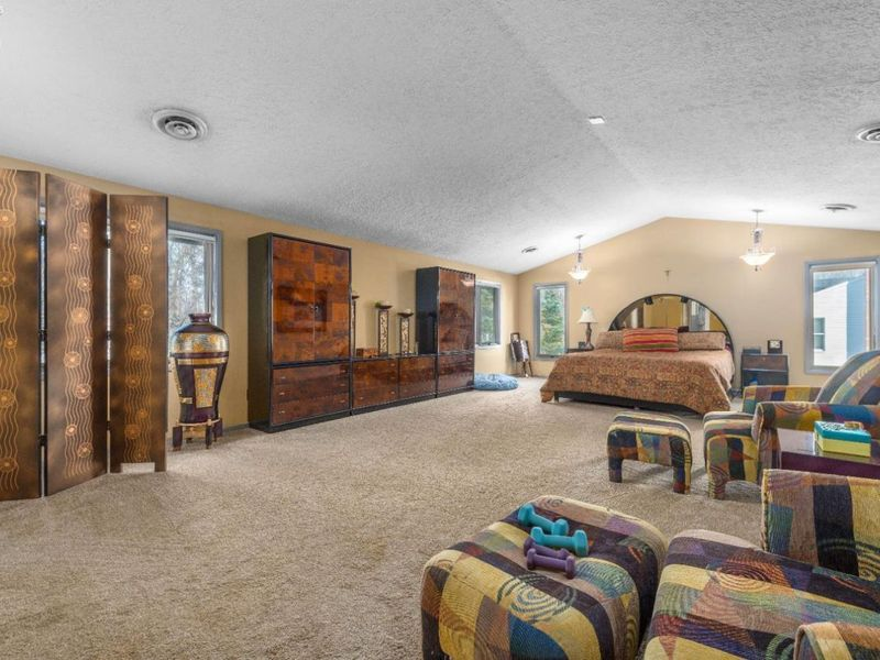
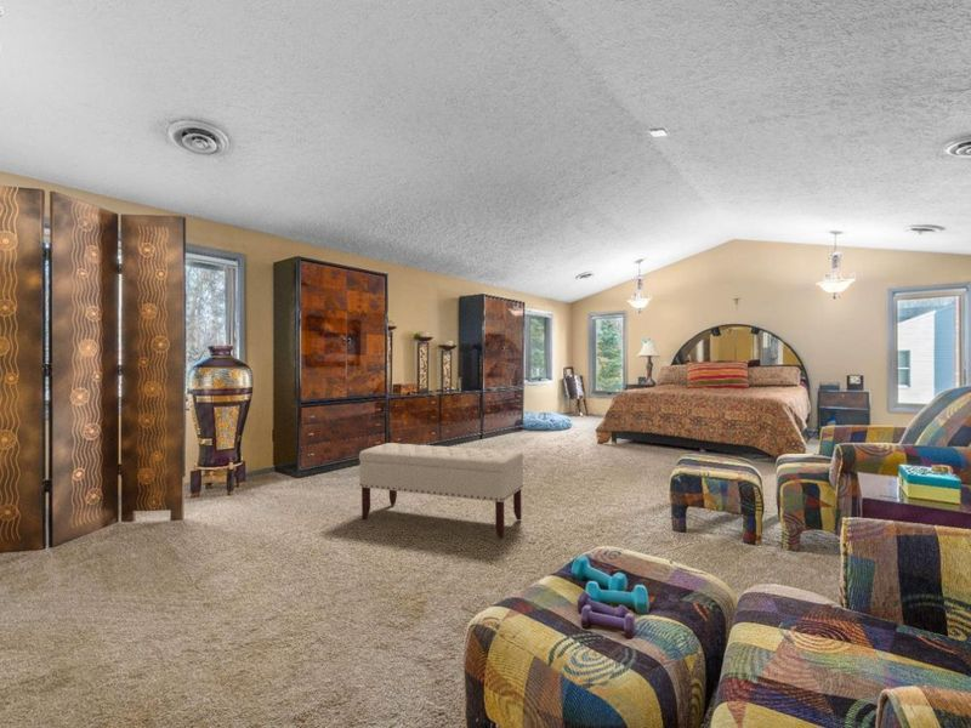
+ bench (441, 484)
